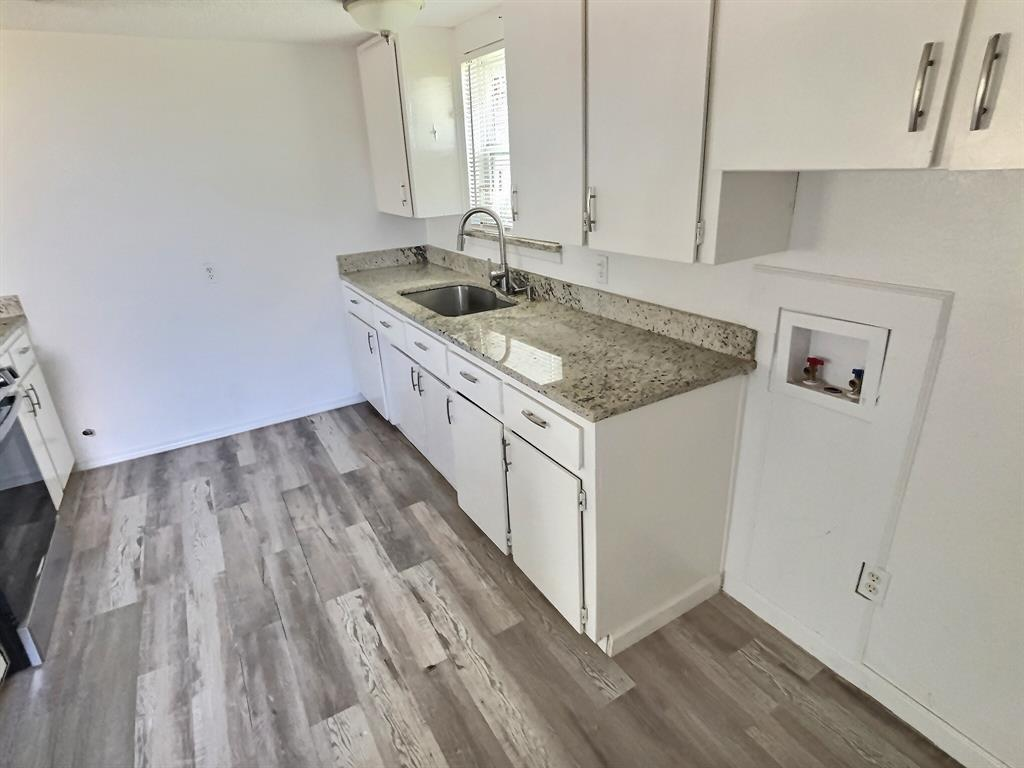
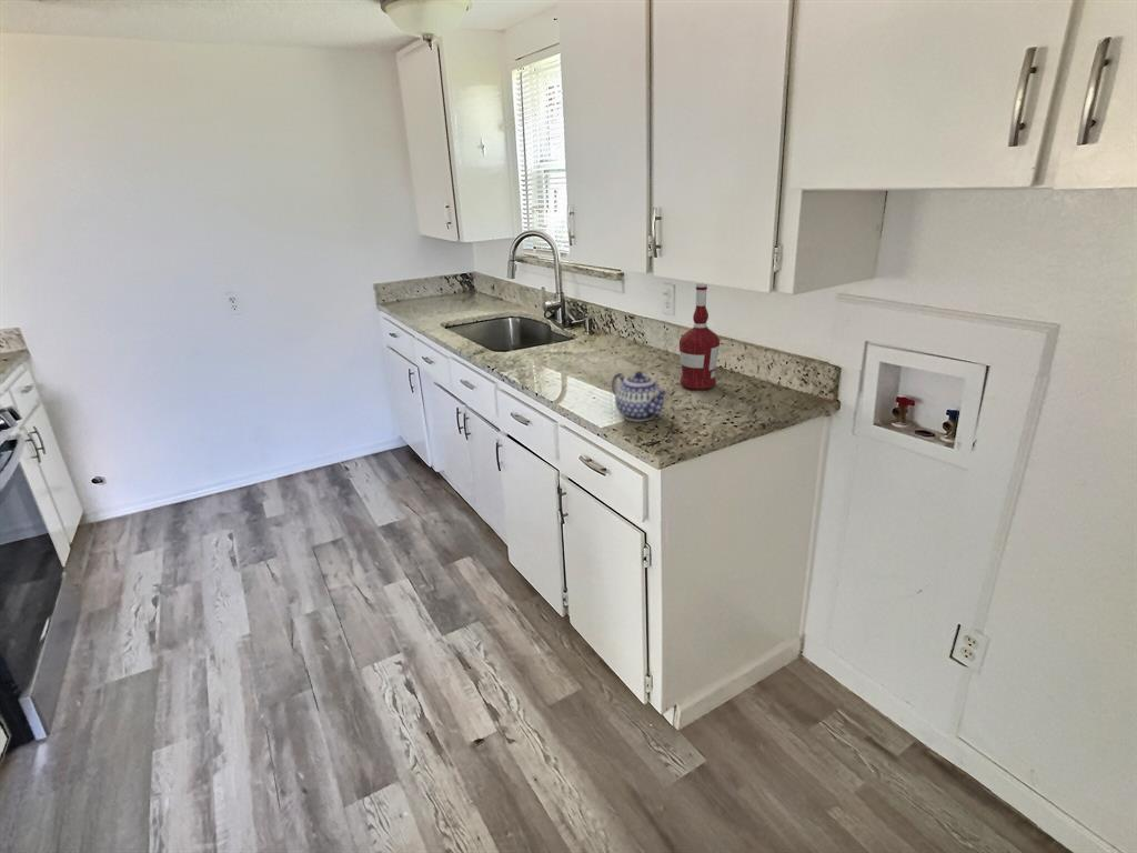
+ teapot (638, 393)
+ alcohol (700, 335)
